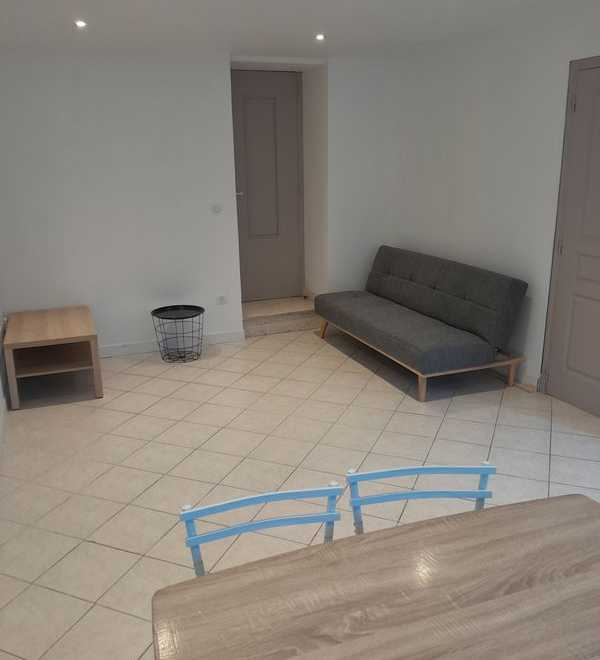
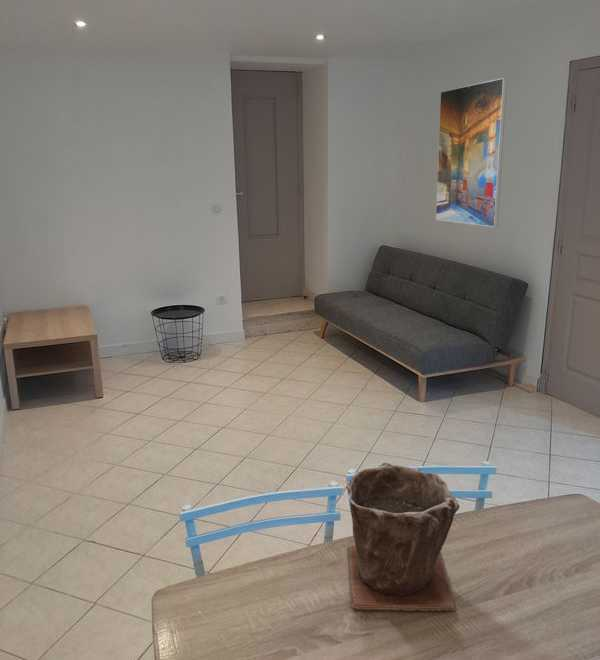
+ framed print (467, 156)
+ plant pot (399, 531)
